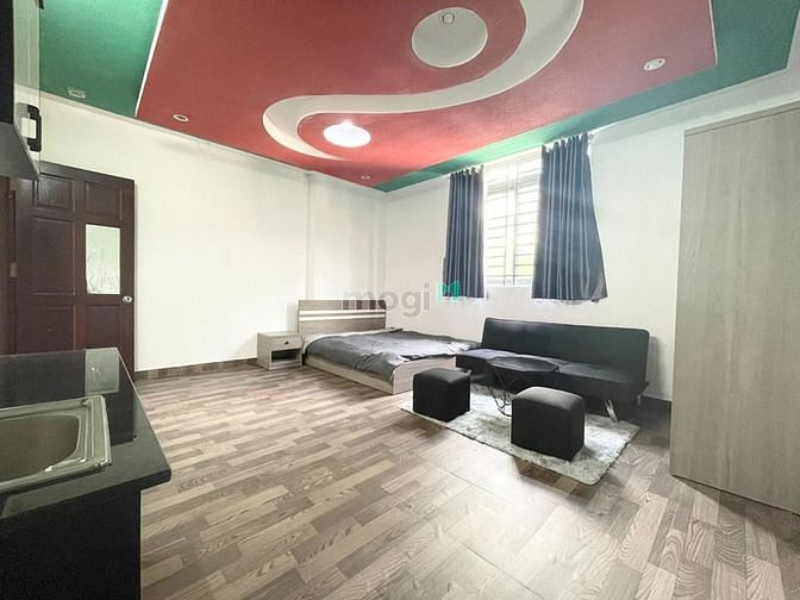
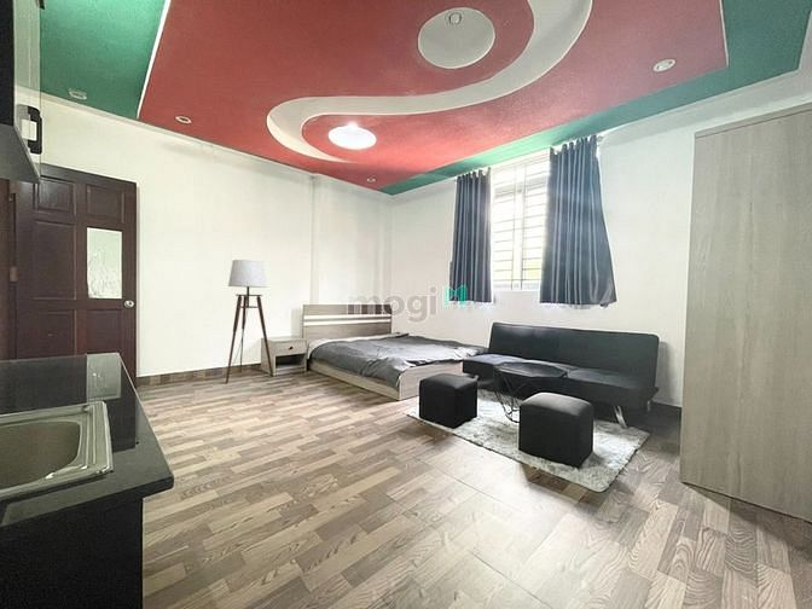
+ floor lamp (237, 319)
